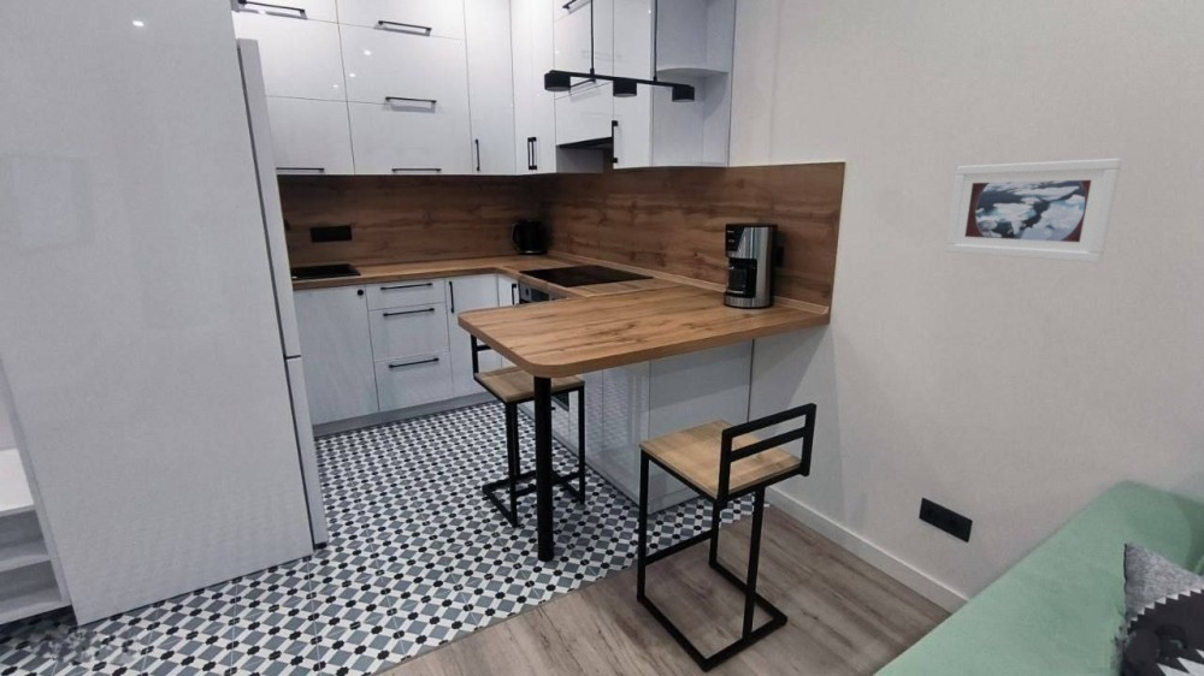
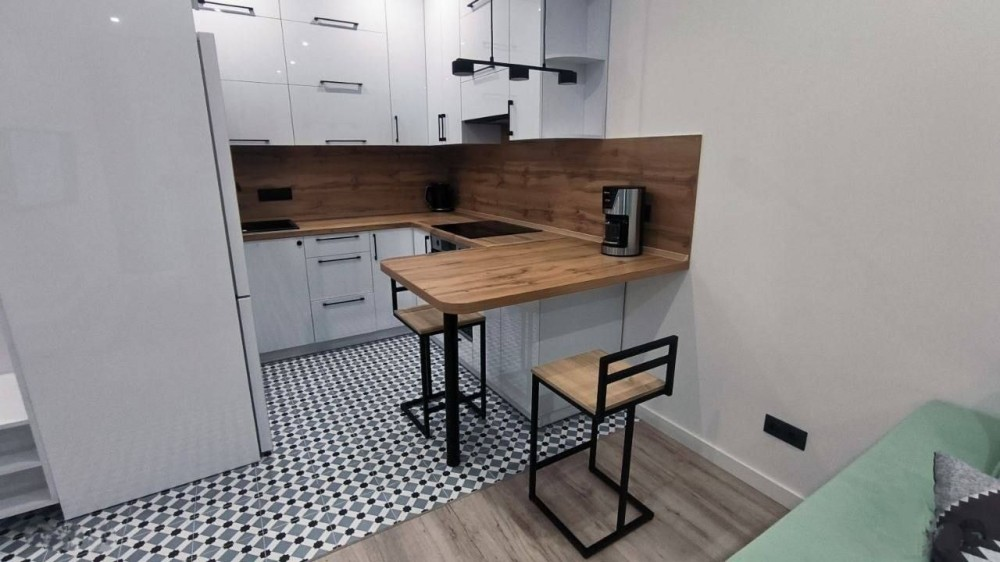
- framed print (1023, 210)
